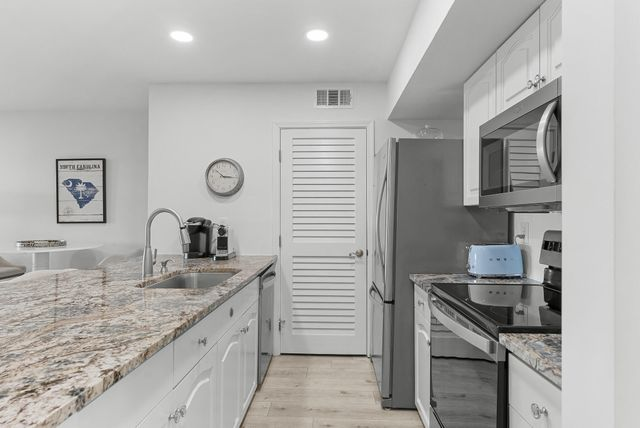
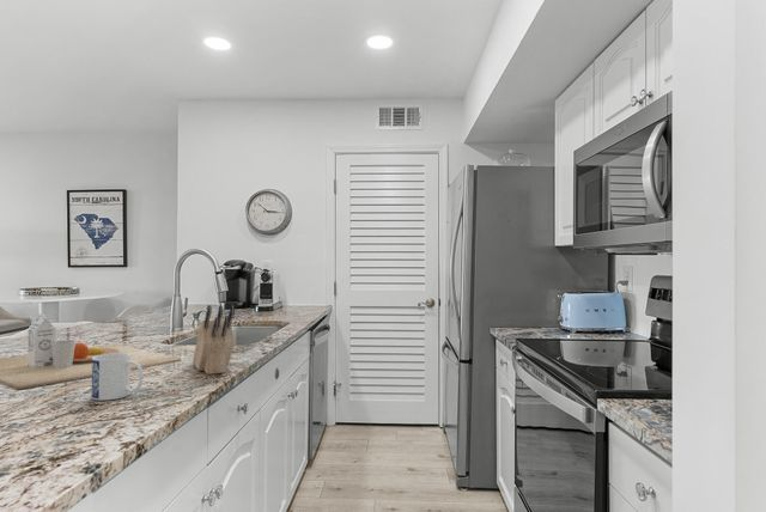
+ mug (118, 376)
+ knife block (213, 335)
+ cutting board (74, 341)
